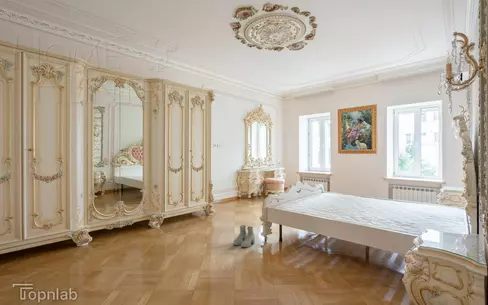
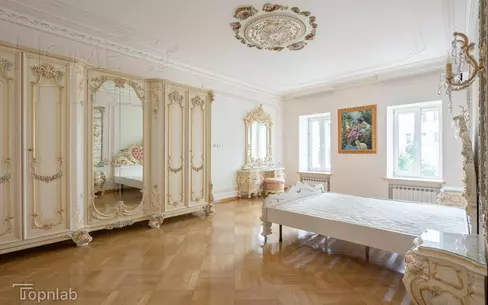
- boots (244, 235)
